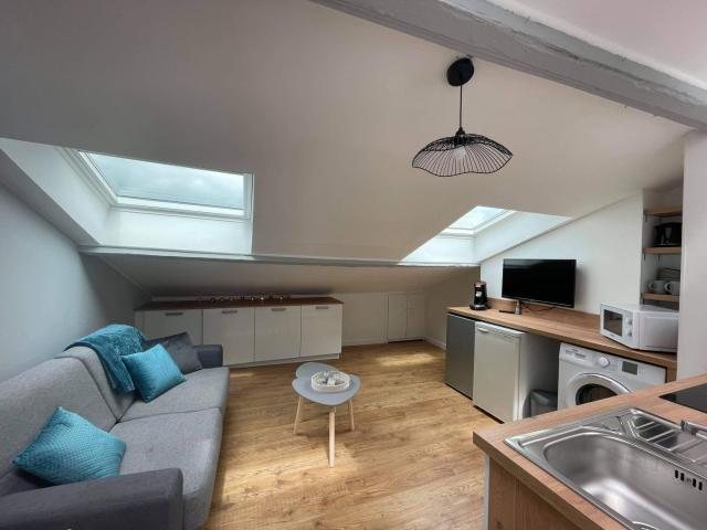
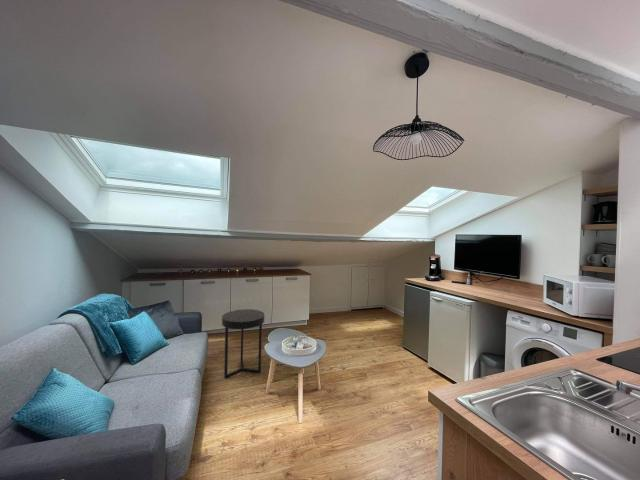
+ side table (242, 342)
